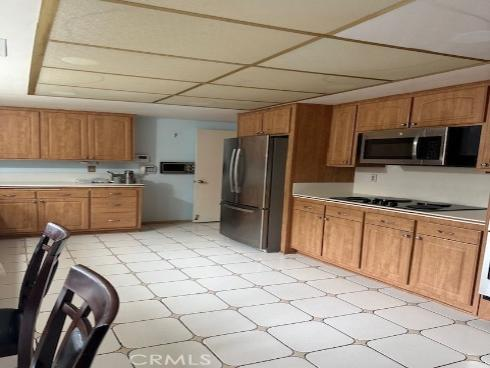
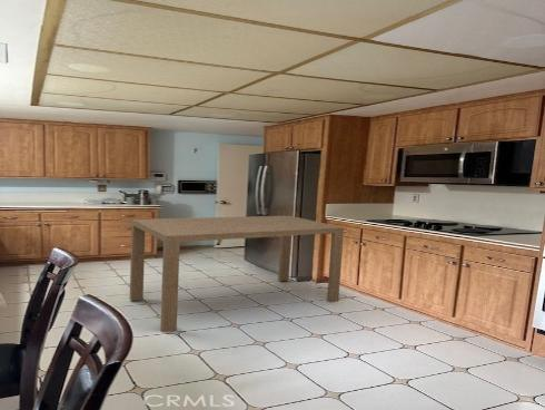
+ dining table (239, 237)
